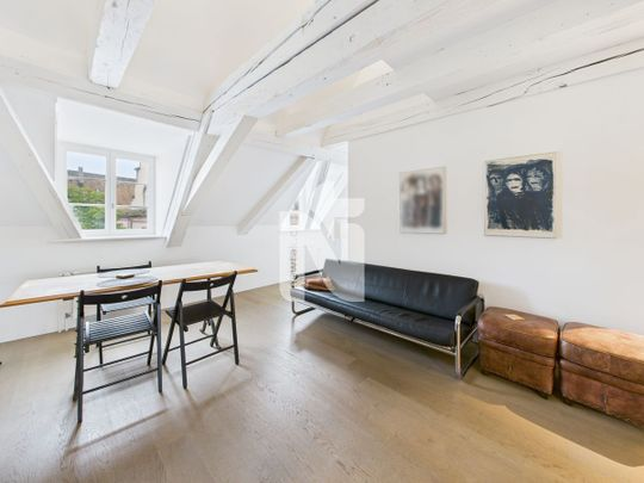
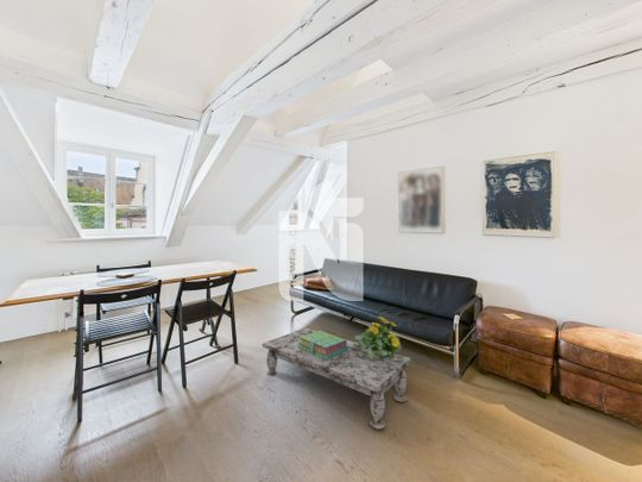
+ coffee table (331, 367)
+ stack of books (322, 343)
+ flowering plant (378, 337)
